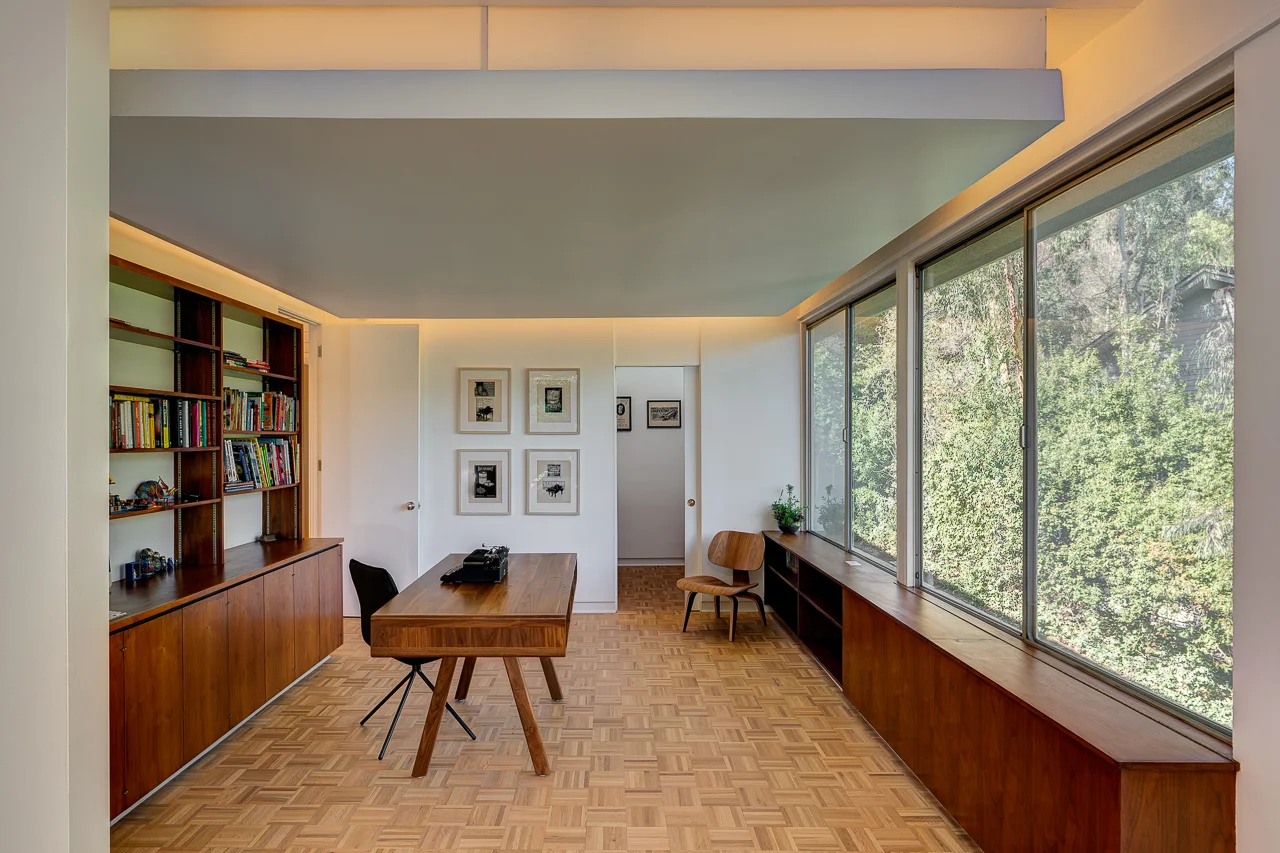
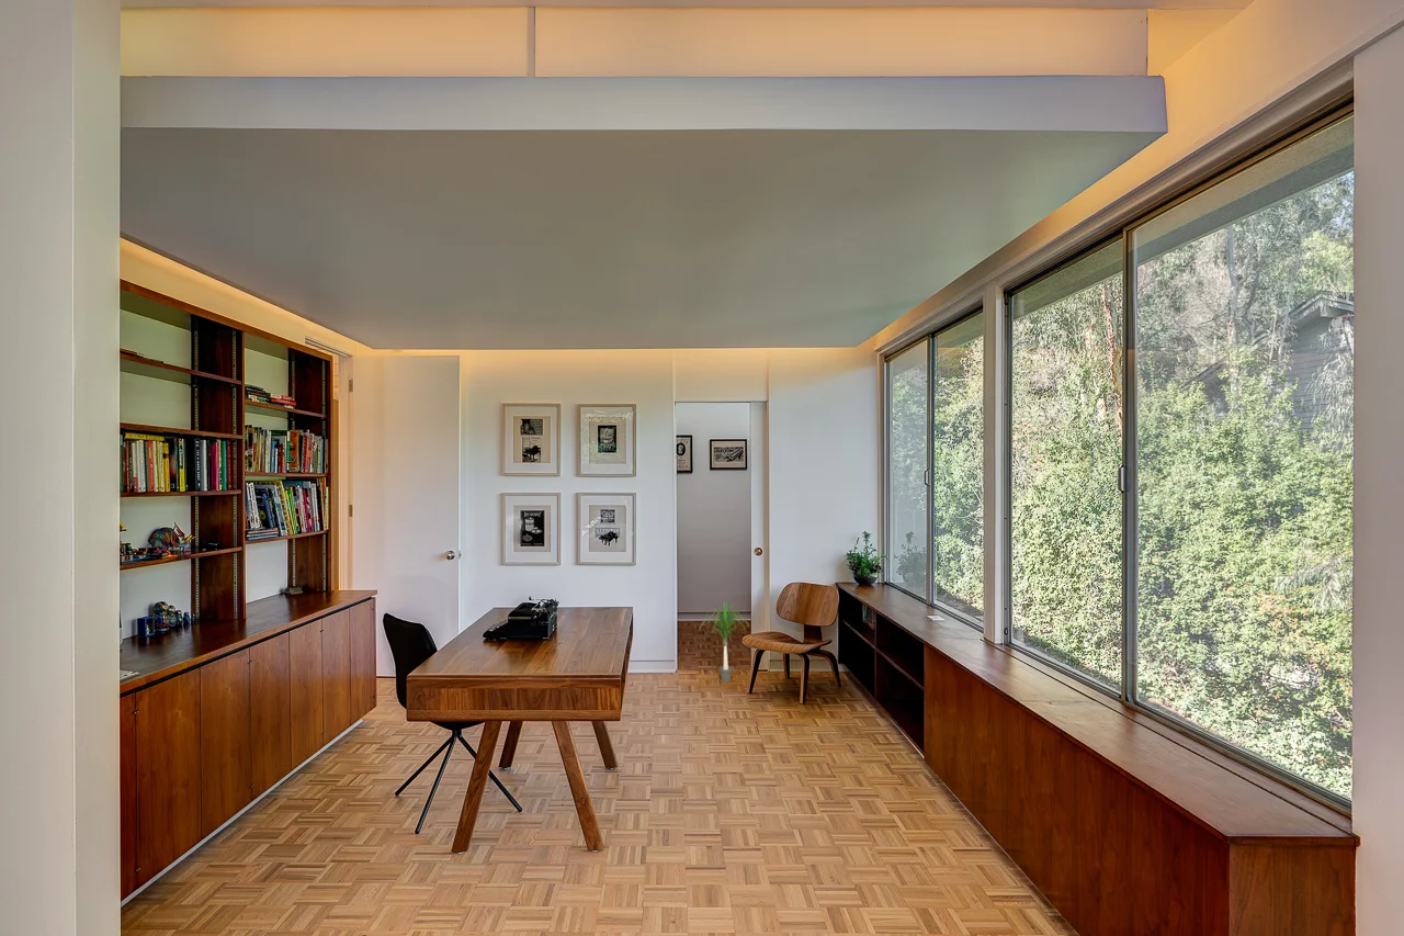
+ potted plant (725, 638)
